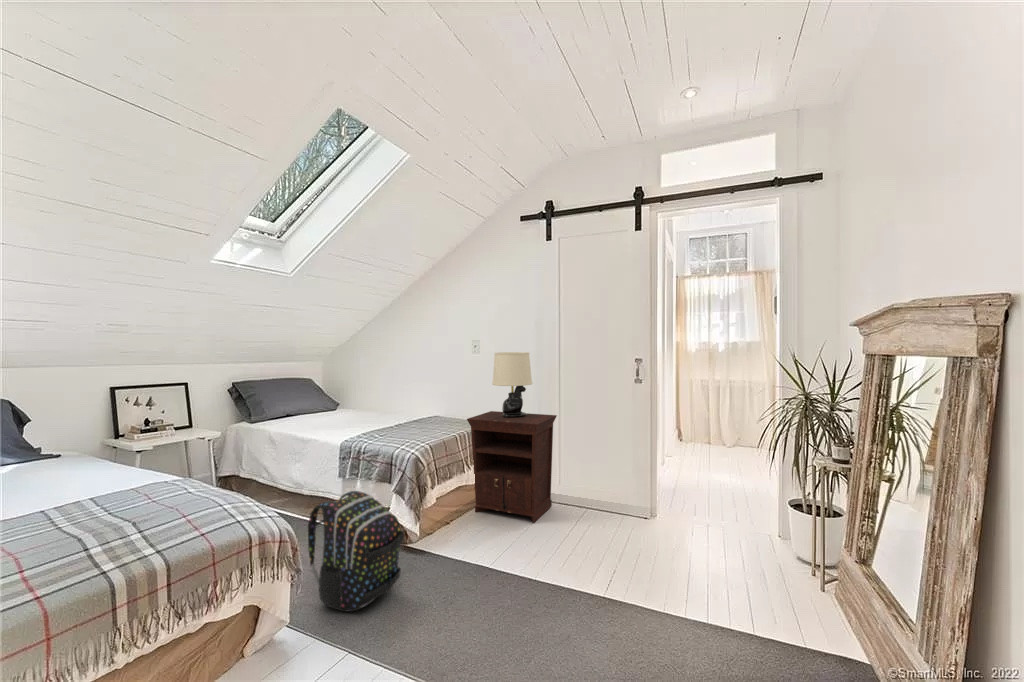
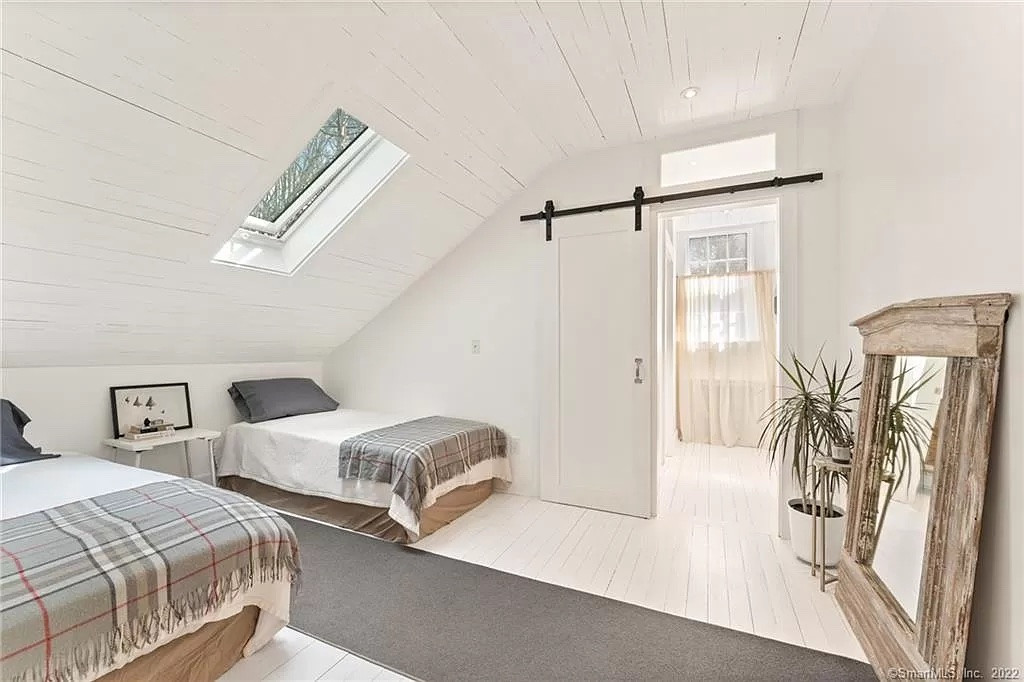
- nightstand (512, 463)
- backpack (355, 548)
- table lamp (512, 384)
